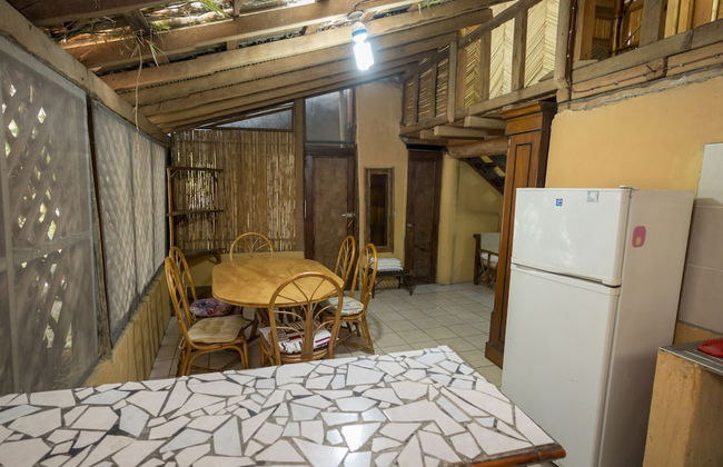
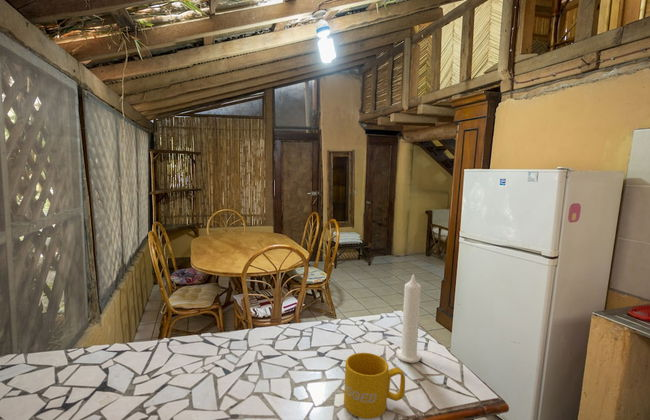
+ mug (374, 383)
+ candle (410, 315)
